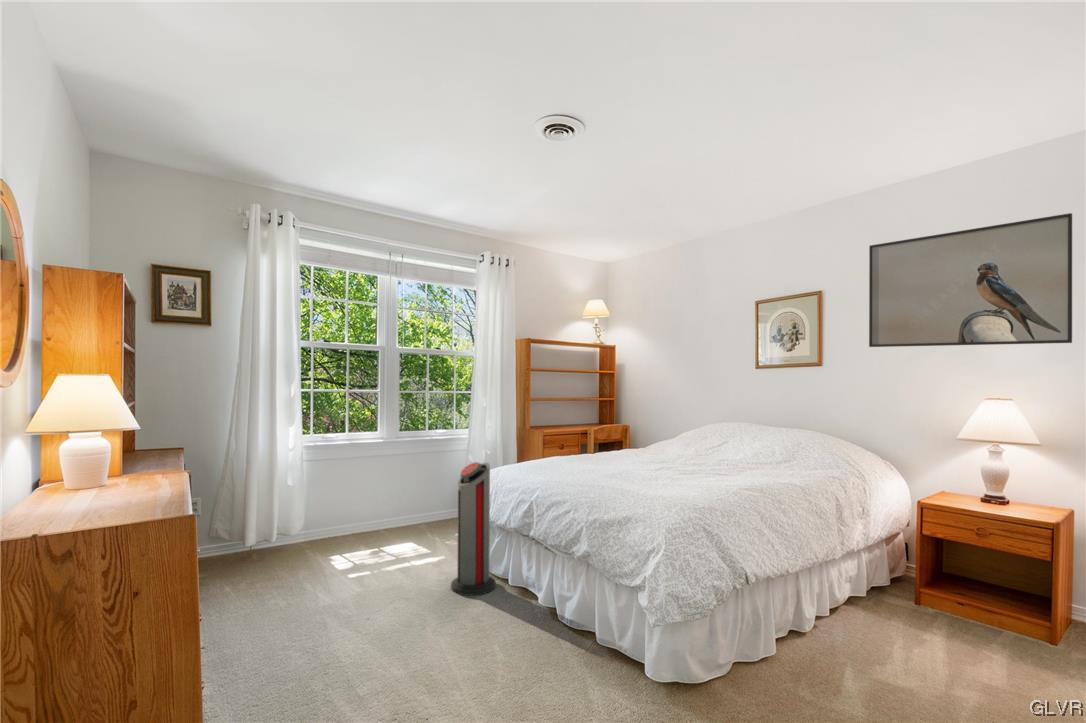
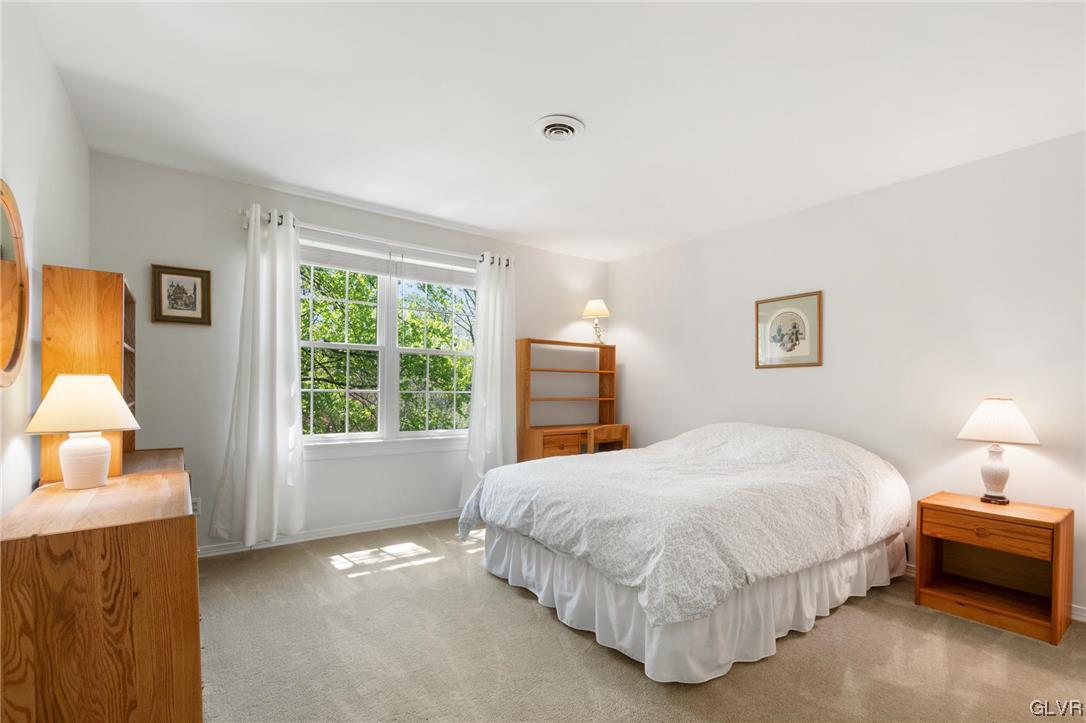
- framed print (958, 288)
- air purifier (473, 524)
